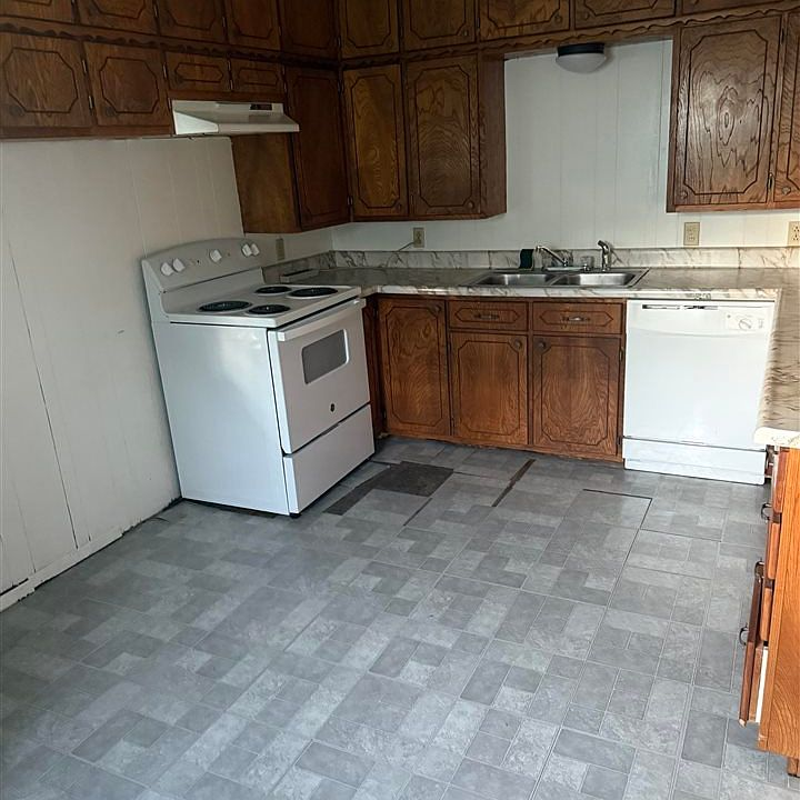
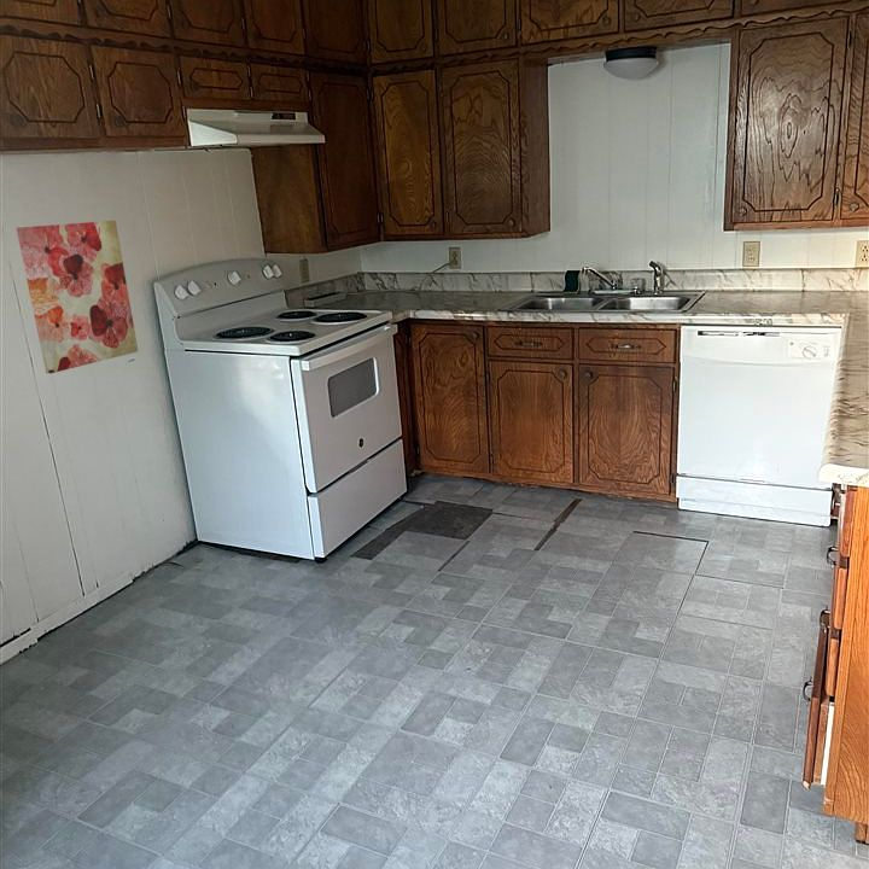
+ wall art (81, 294)
